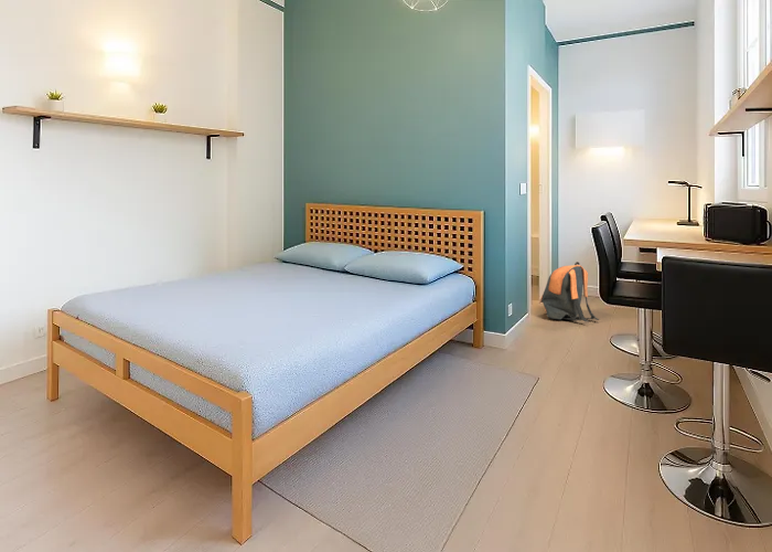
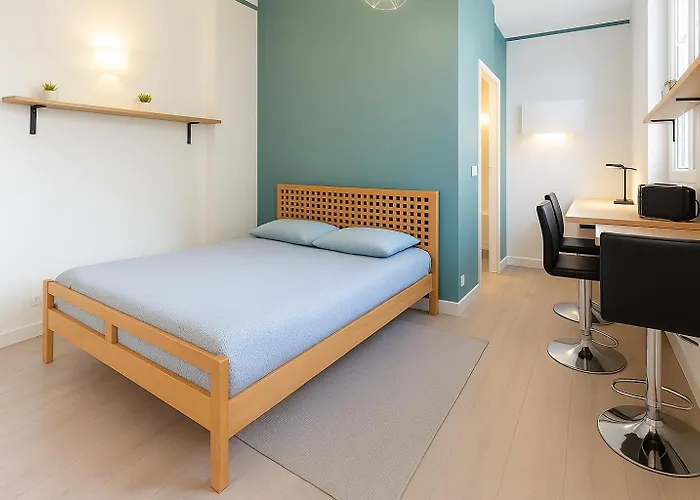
- backpack (568, 289)
